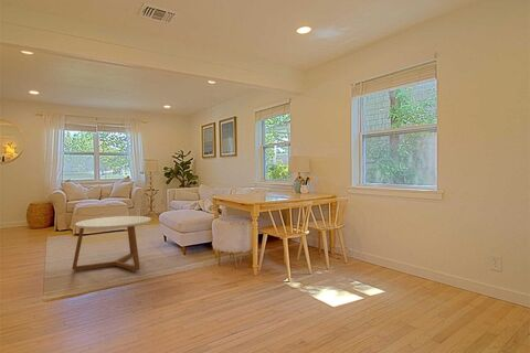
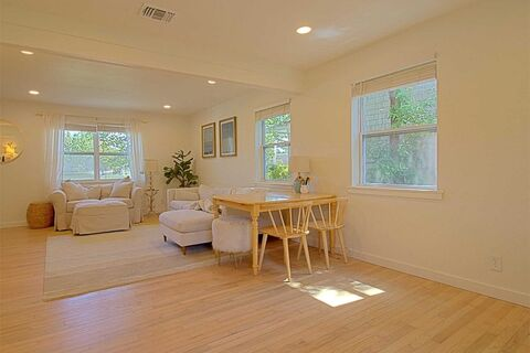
- coffee table (129, 243)
